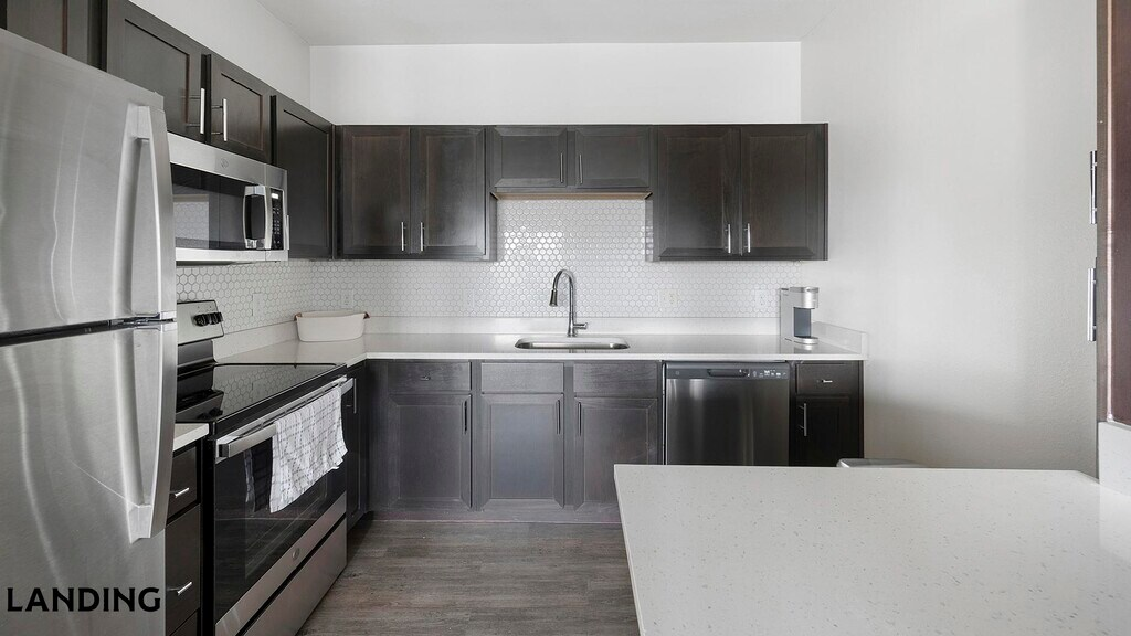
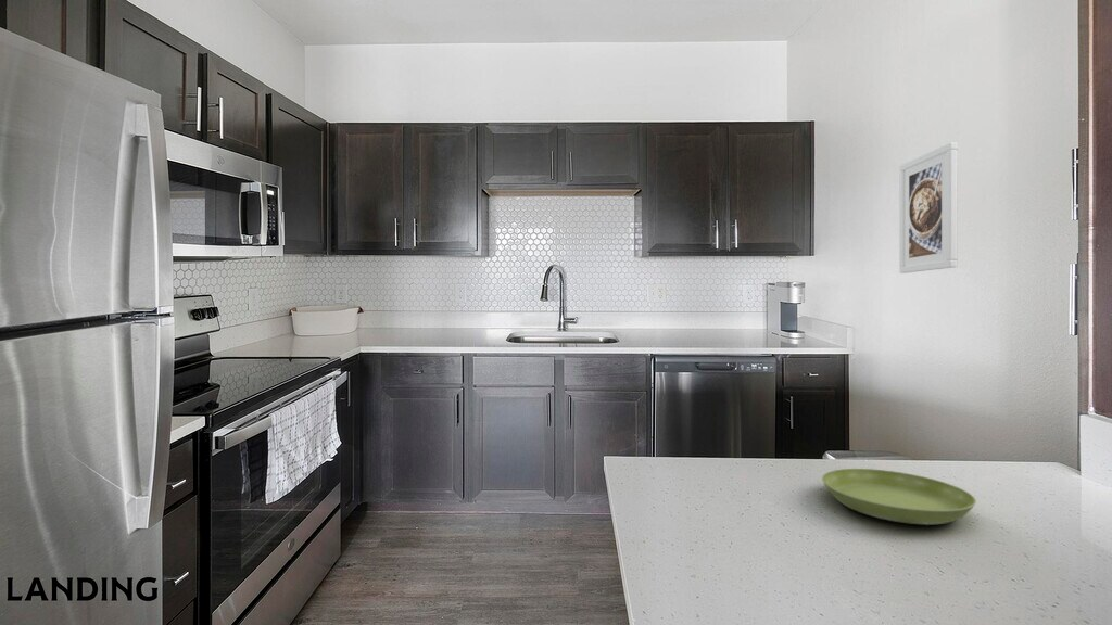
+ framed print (925, 212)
+ saucer (894, 496)
